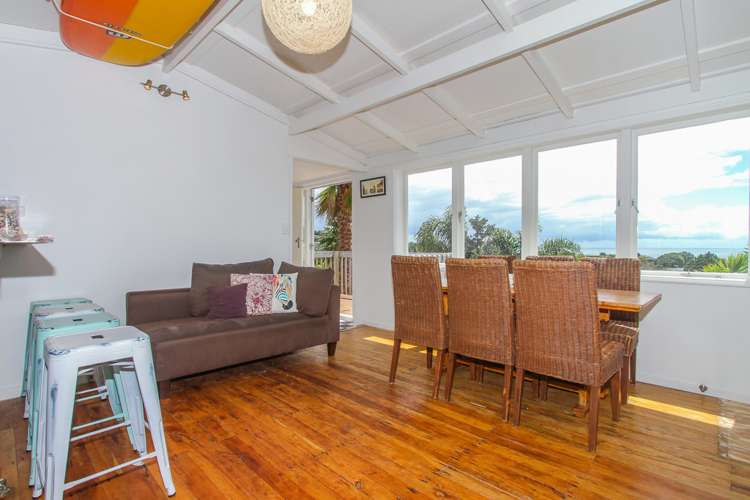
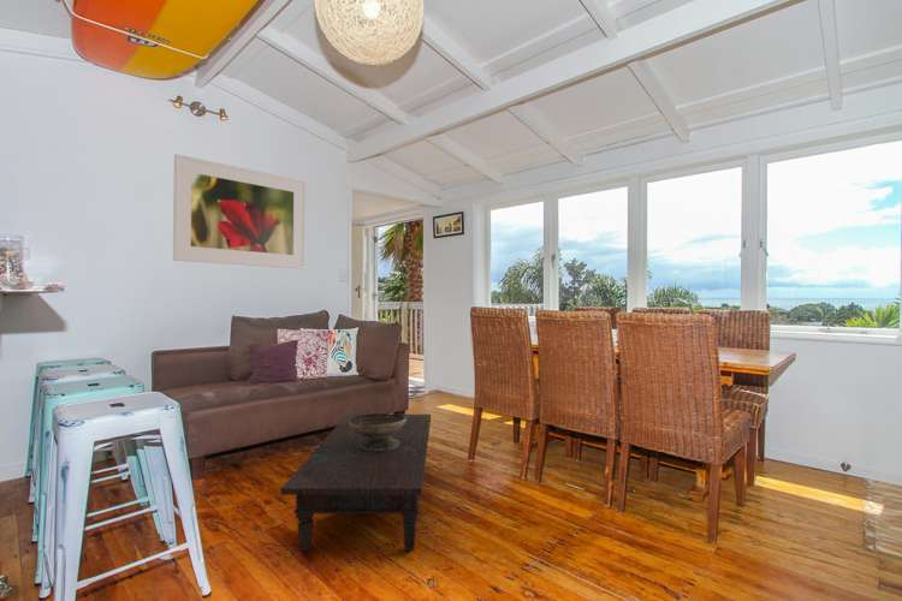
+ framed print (245, 216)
+ decorative bowl (376, 430)
+ coffee table (374, 470)
